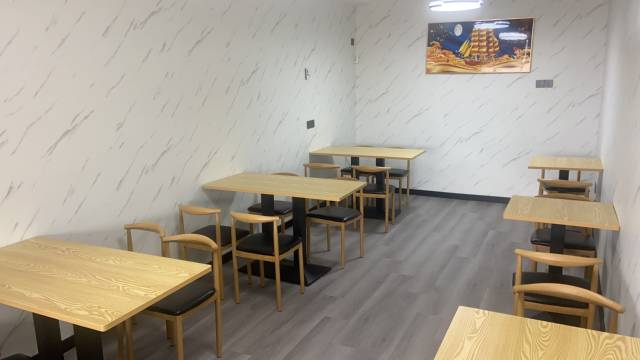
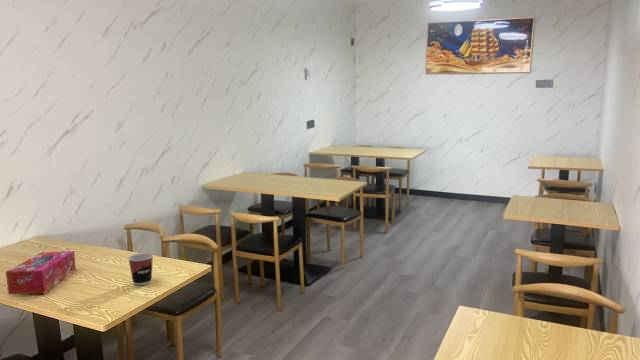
+ cup (141, 269)
+ tissue box (43, 271)
